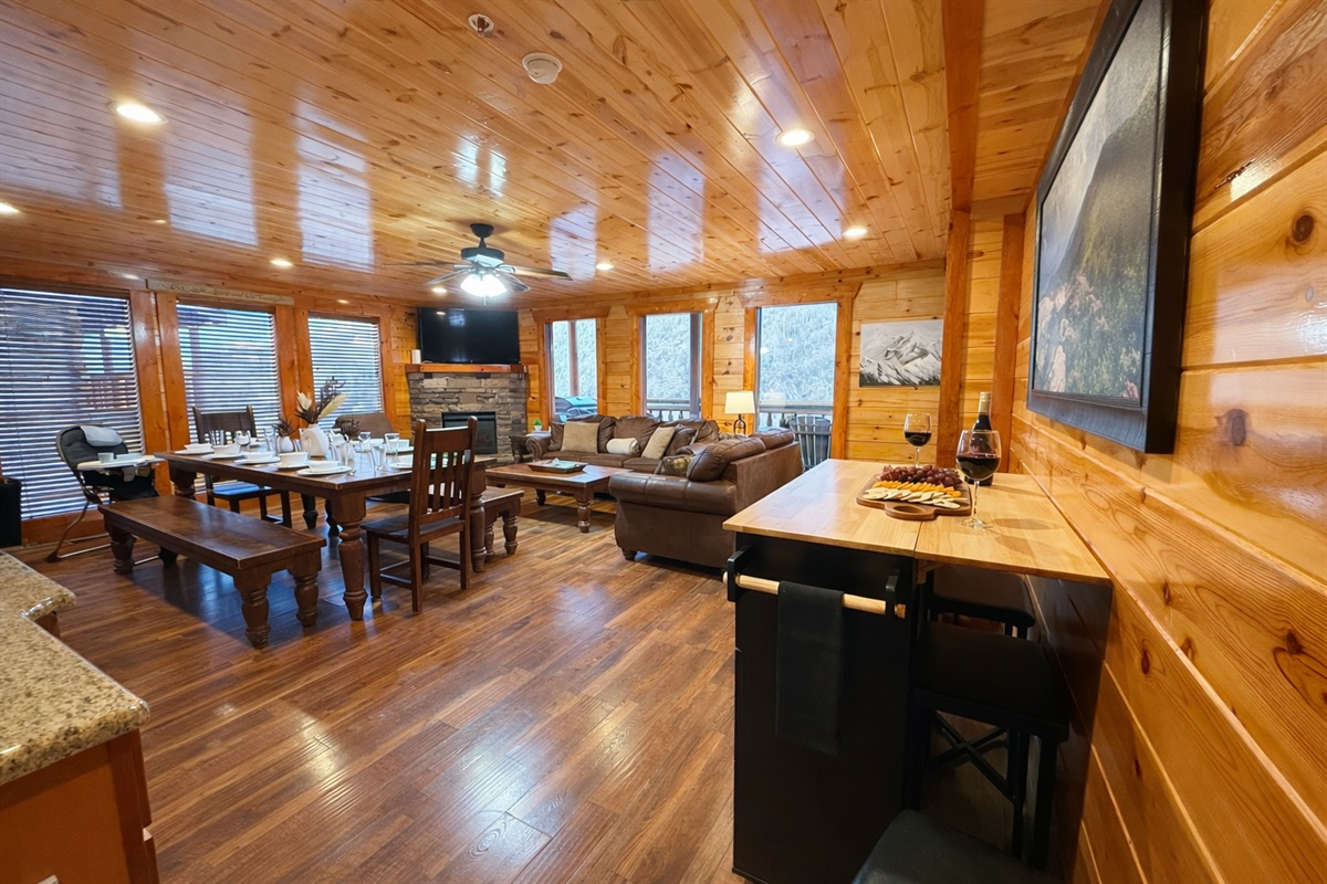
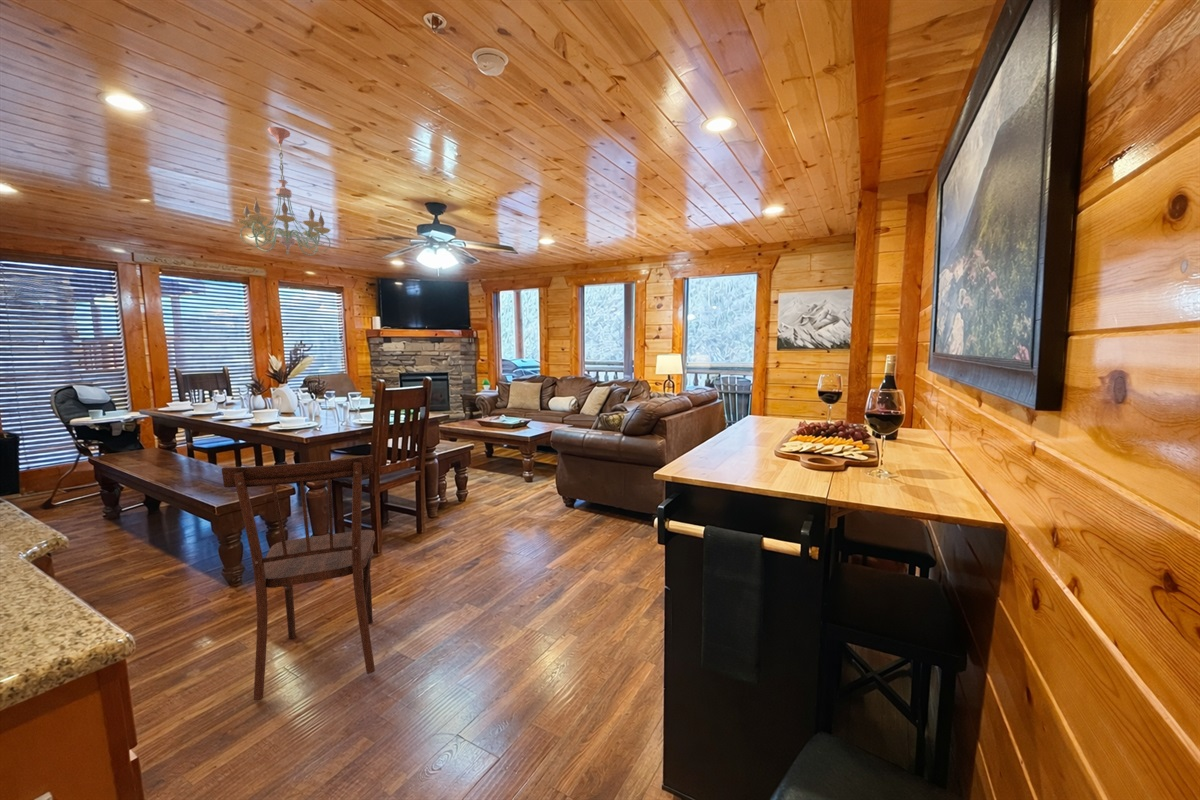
+ chandelier (283, 192)
+ dining chair (318, 554)
